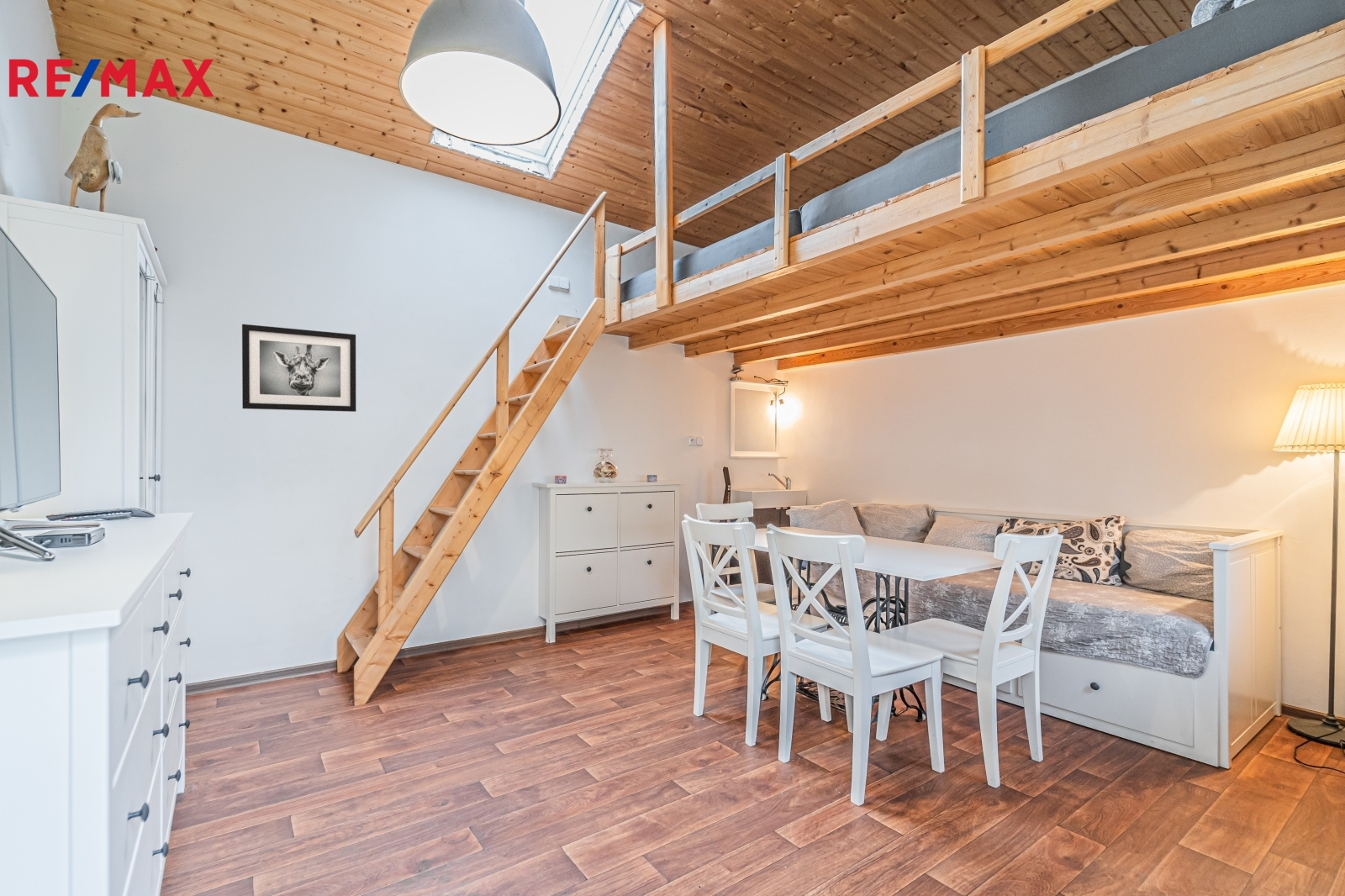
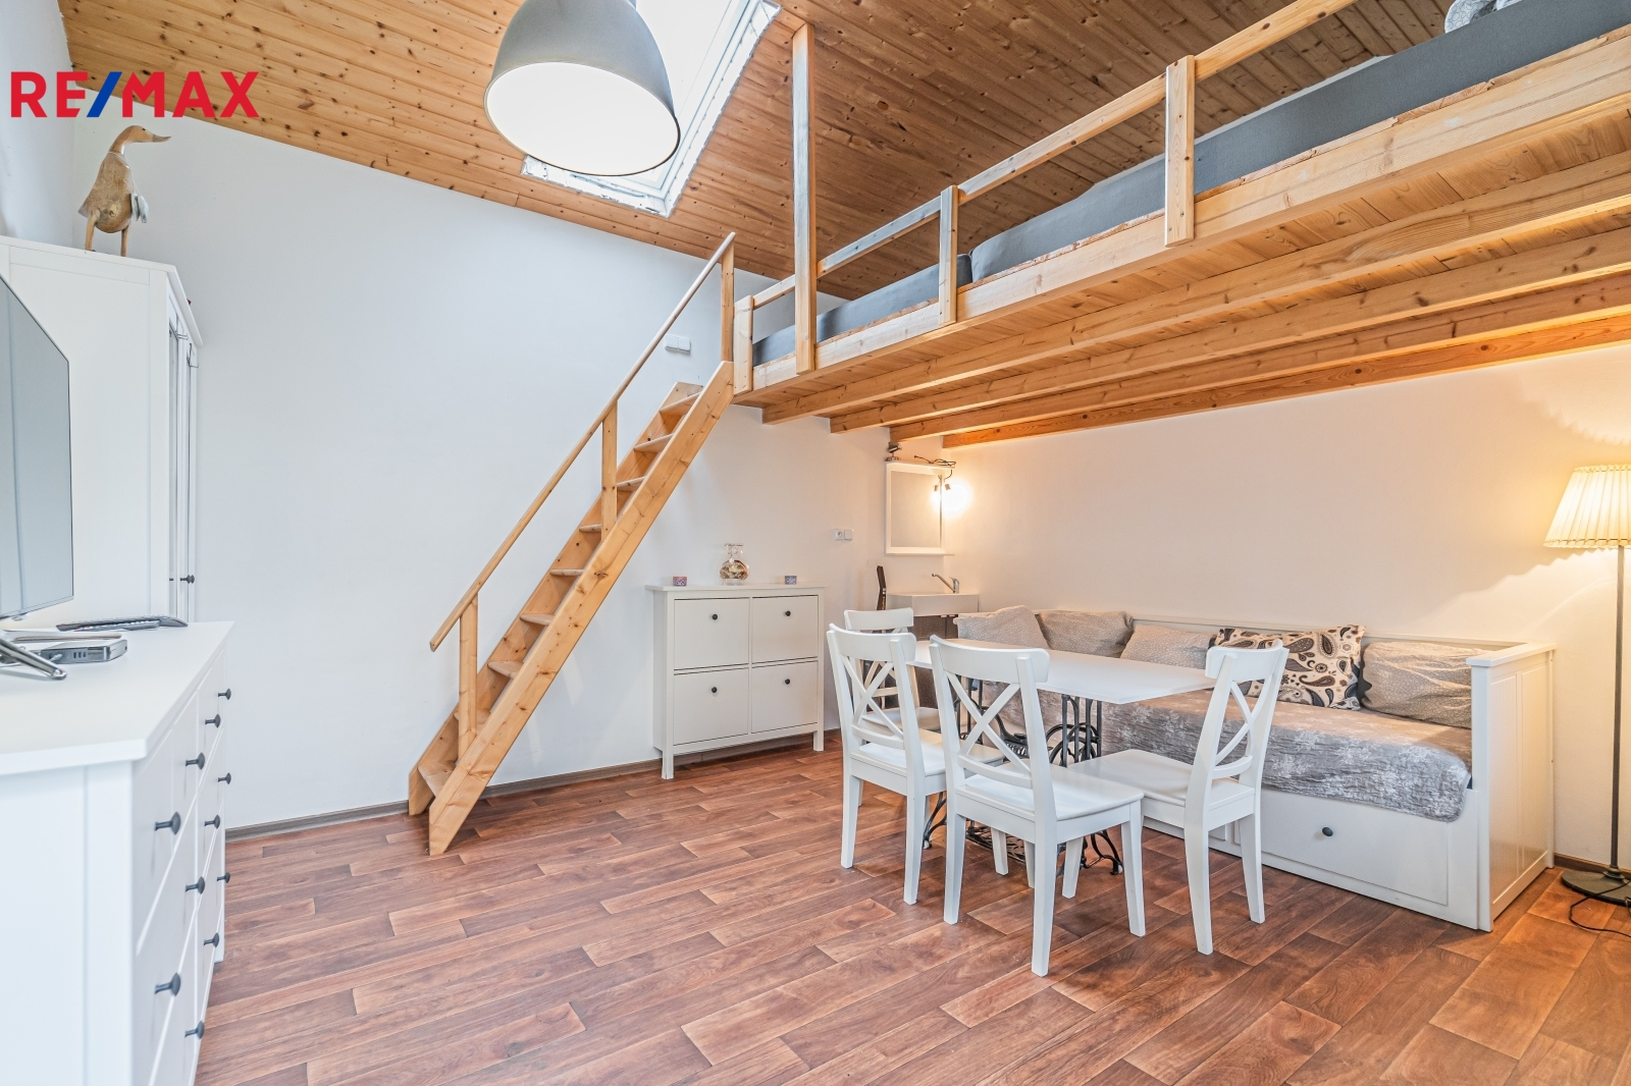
- wall art (301, 370)
